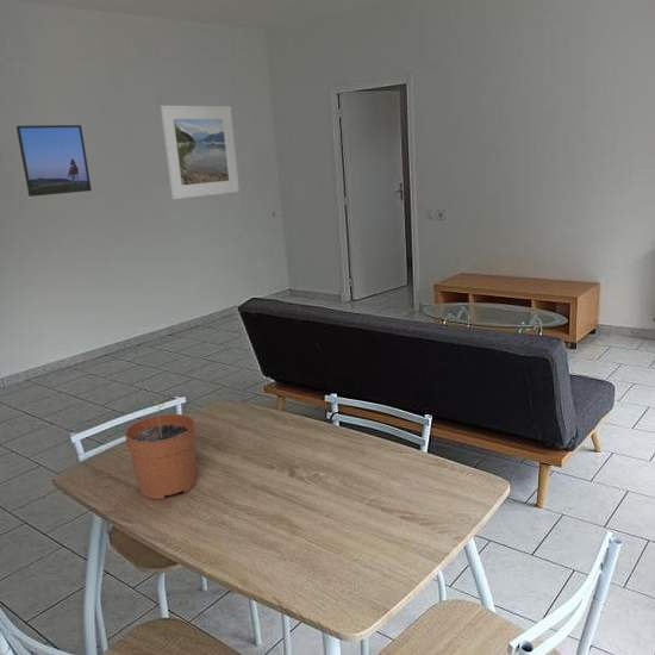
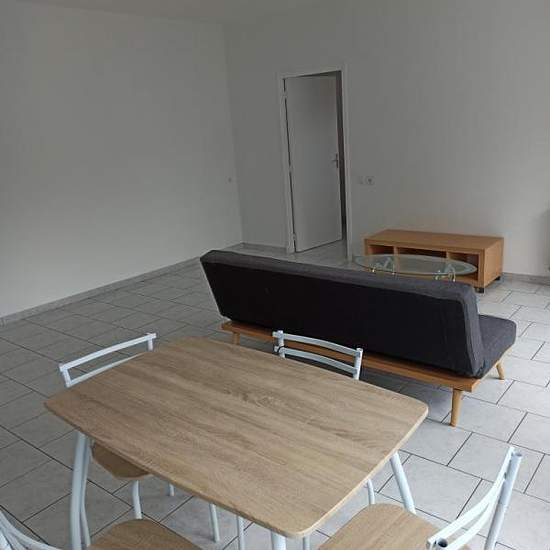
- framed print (55, 160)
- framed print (201, 151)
- plant pot (162, 442)
